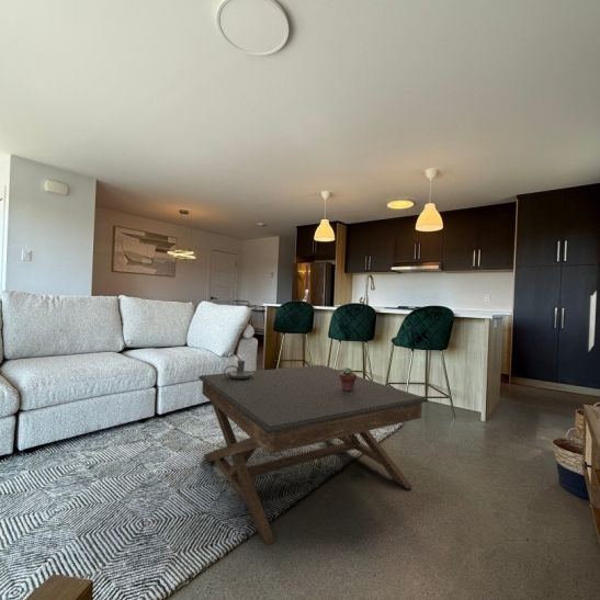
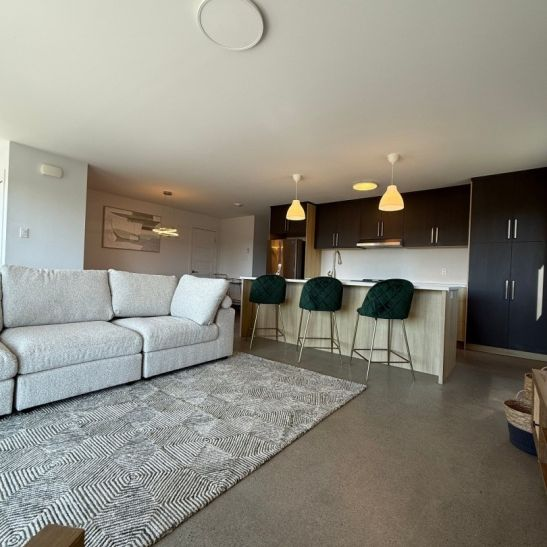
- coffee table (303, 428)
- candle holder (238, 369)
- potted succulent (348, 377)
